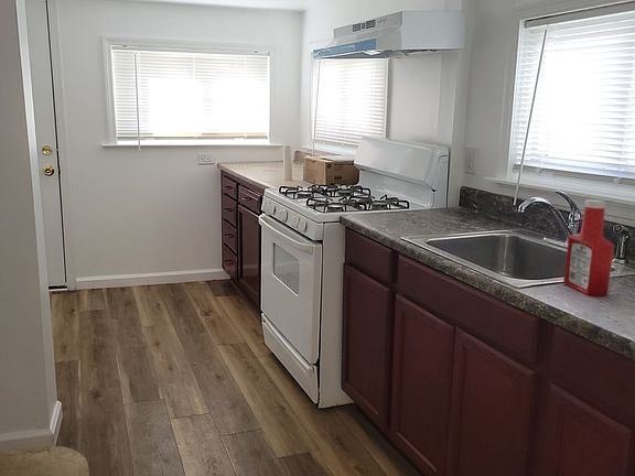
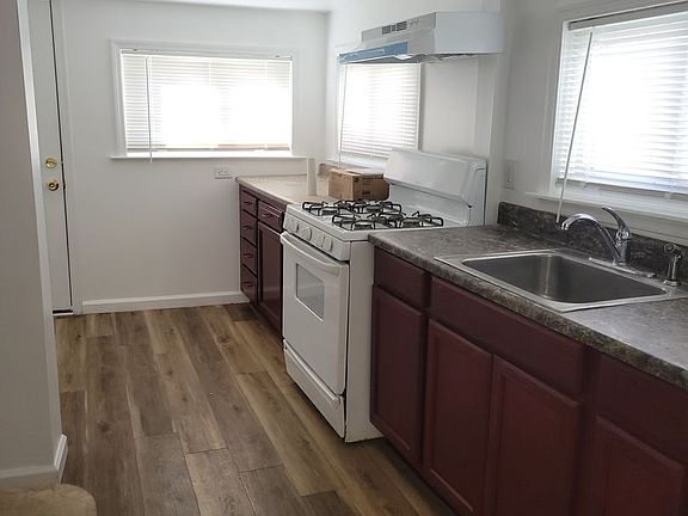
- soap bottle (590, 245)
